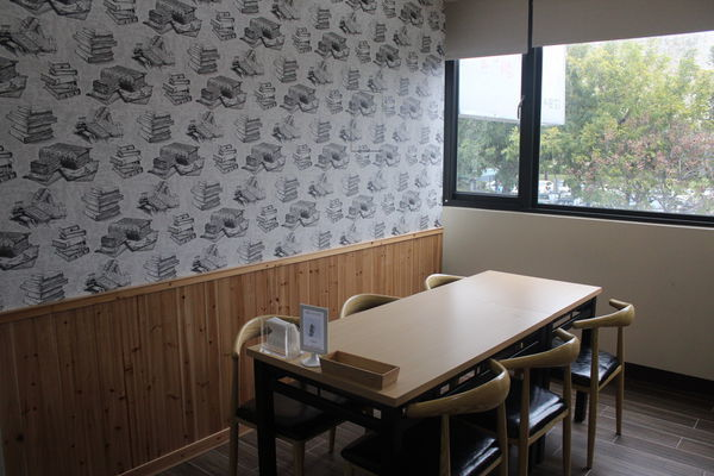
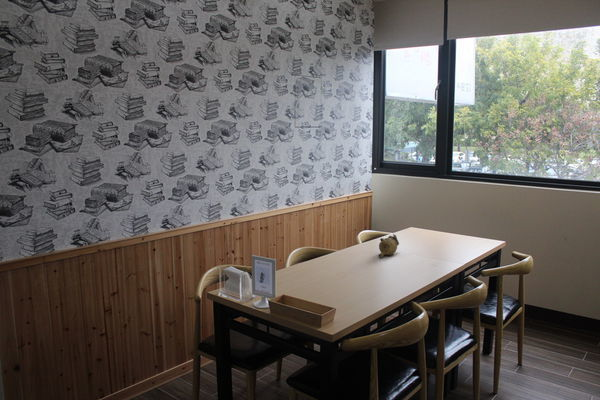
+ teapot (386, 245)
